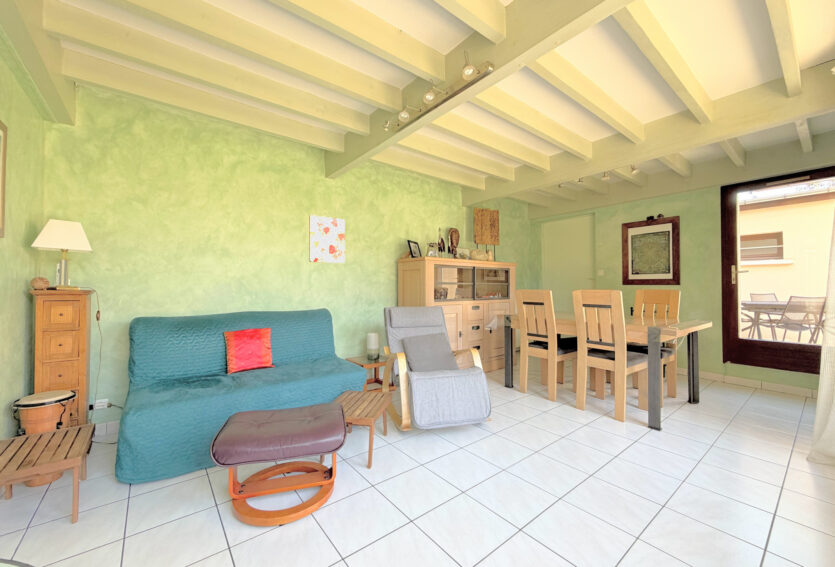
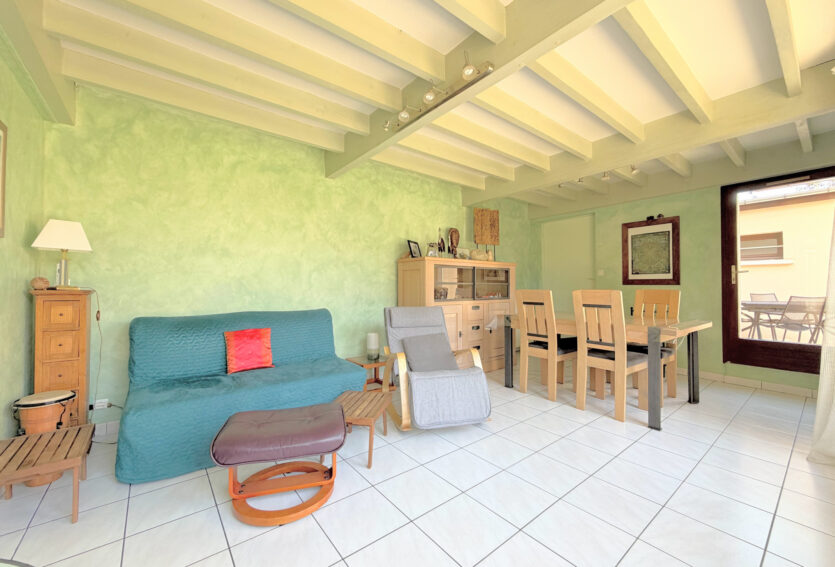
- wall art (327, 239)
